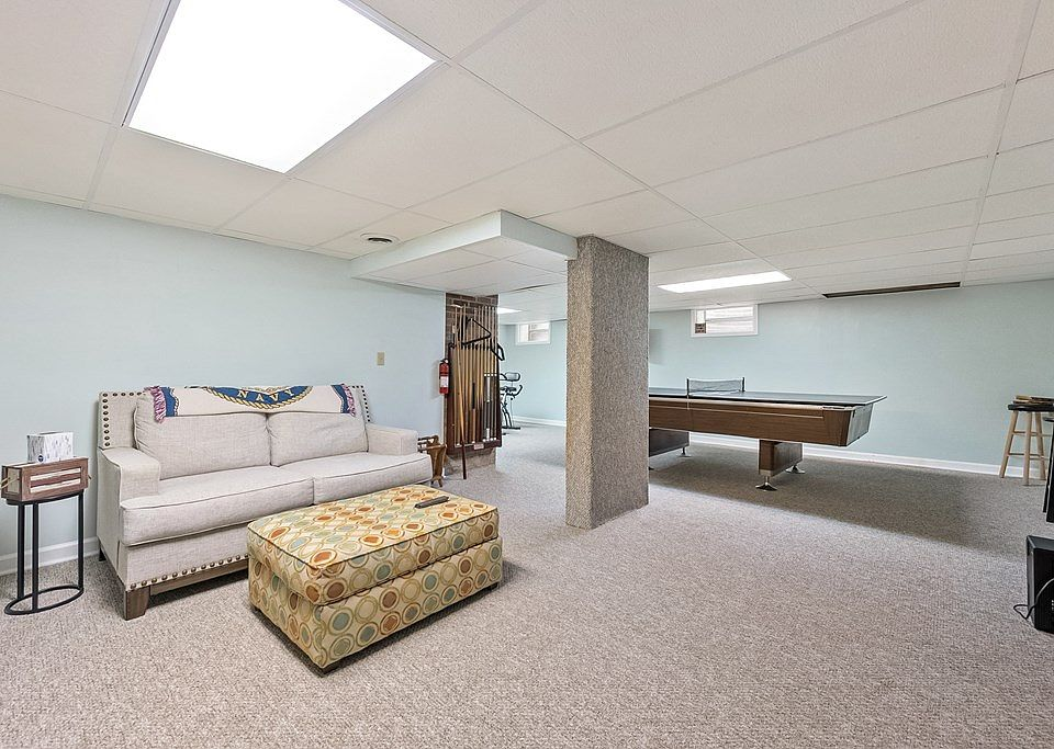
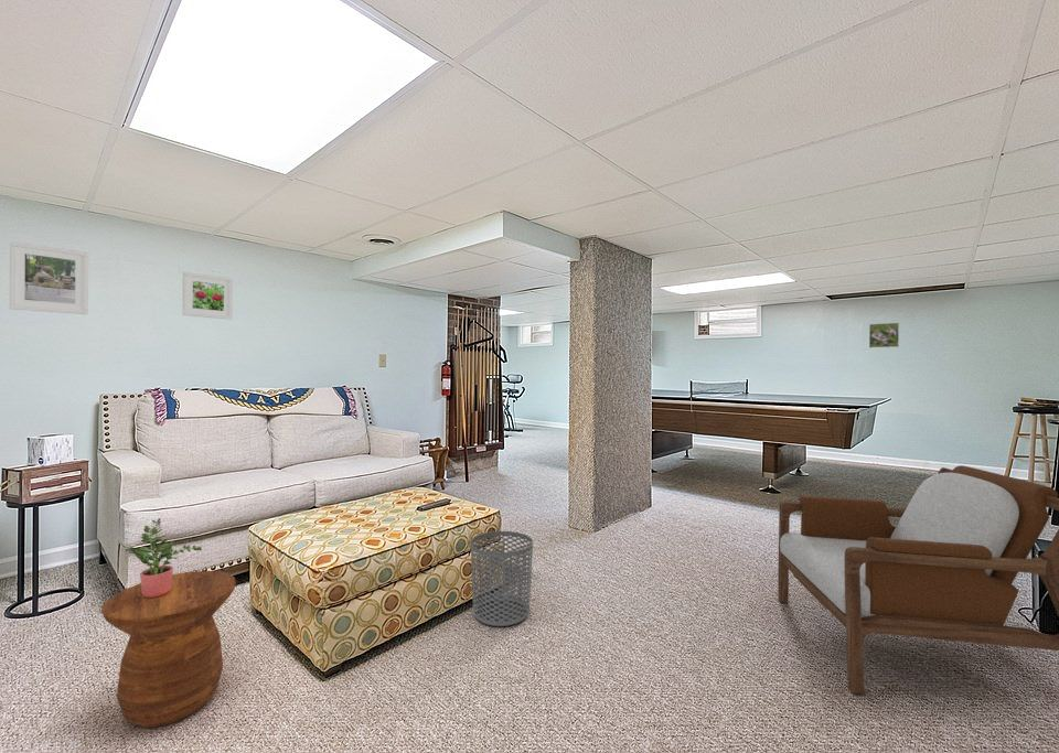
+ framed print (884, 335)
+ waste bin (502, 575)
+ potted plant (168, 558)
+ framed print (207, 295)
+ armchair (912, 559)
+ side table (172, 647)
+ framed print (50, 279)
